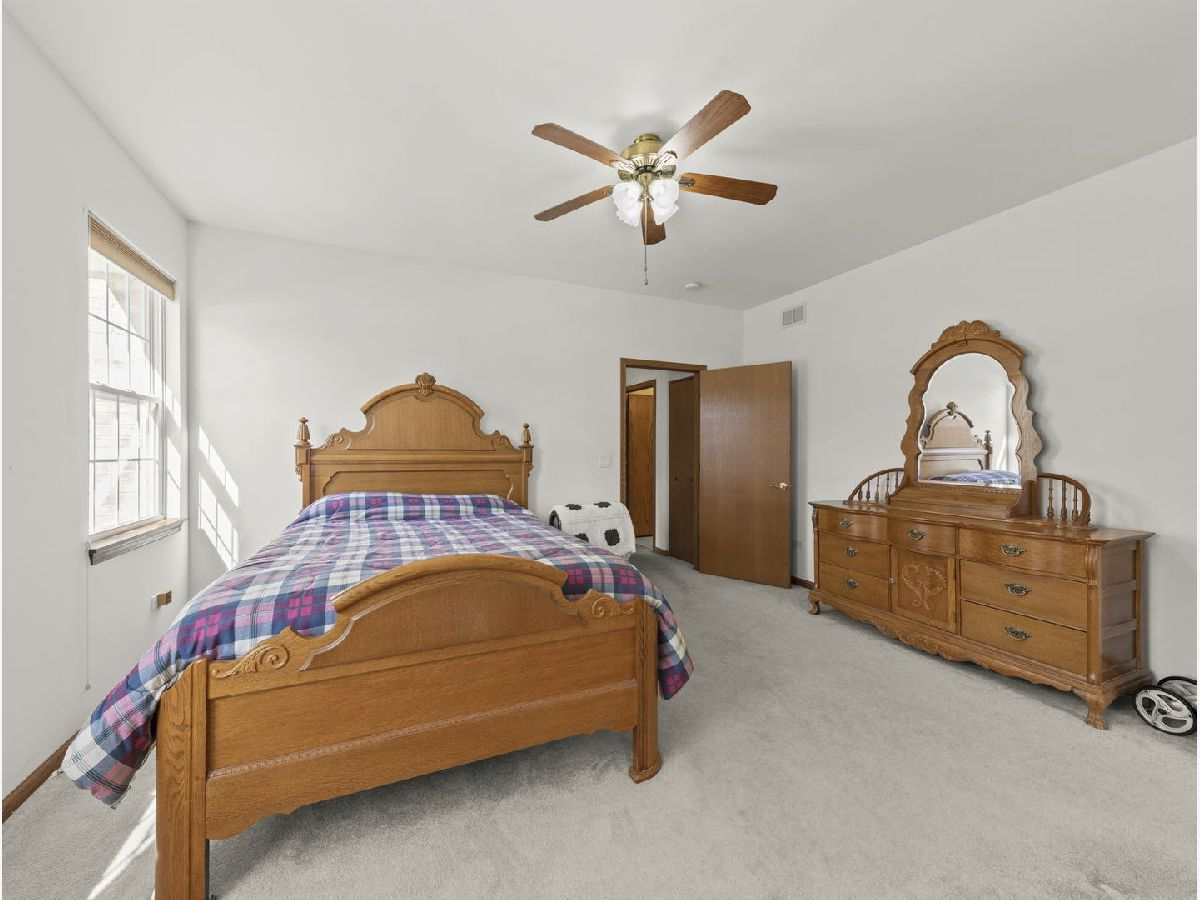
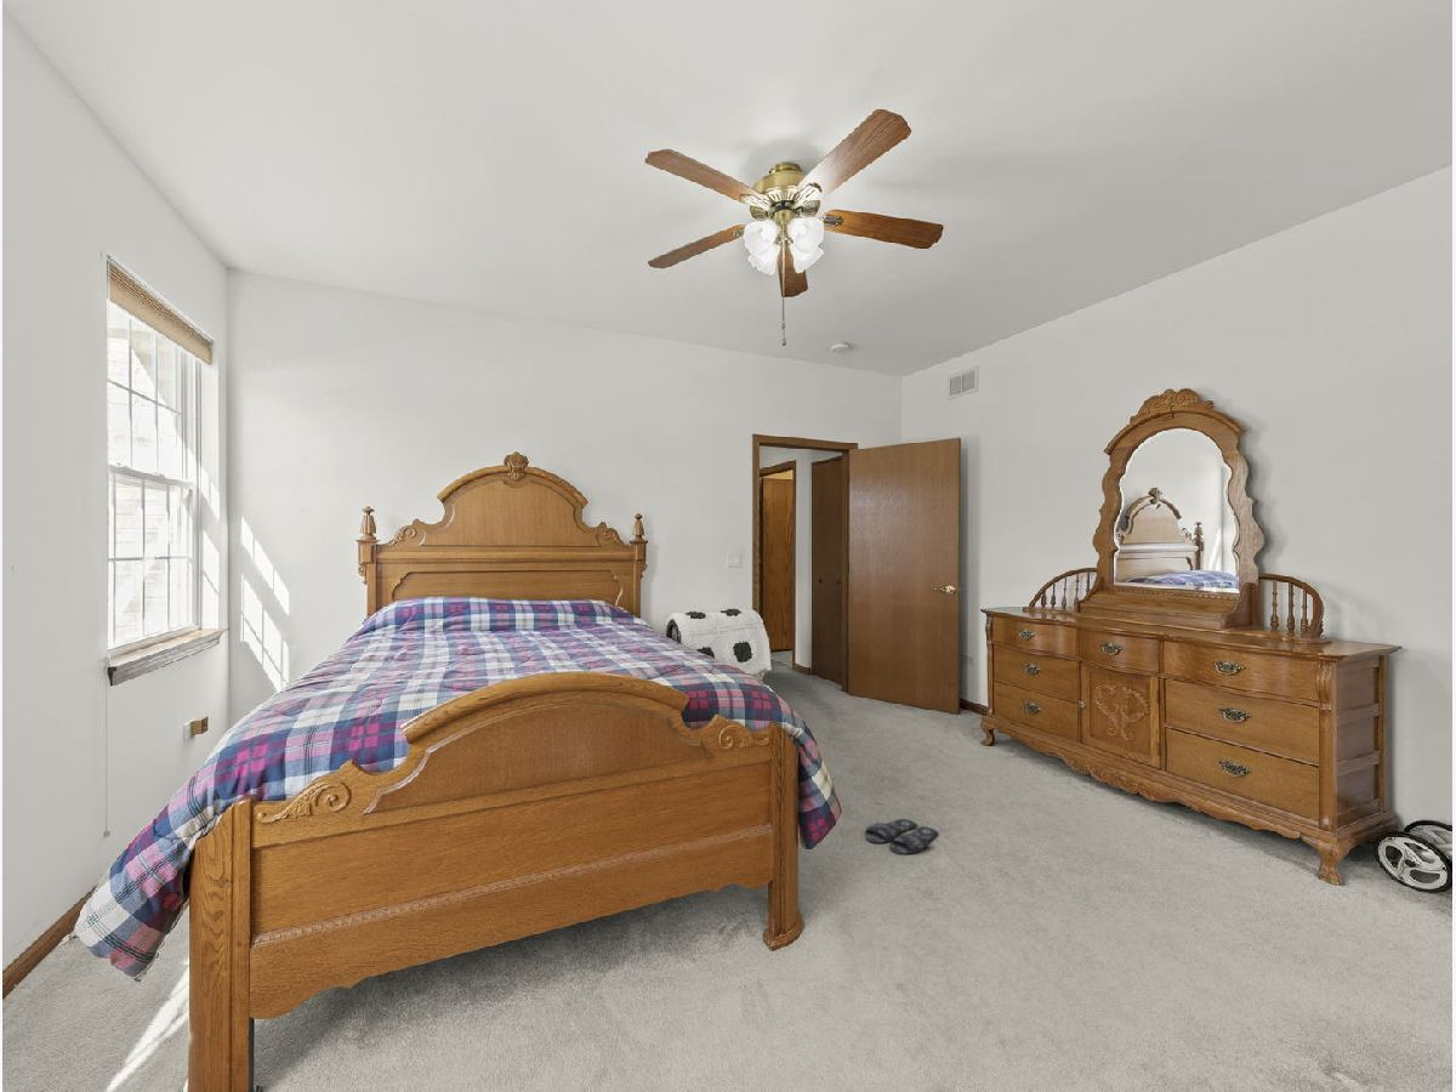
+ slippers (902, 831)
